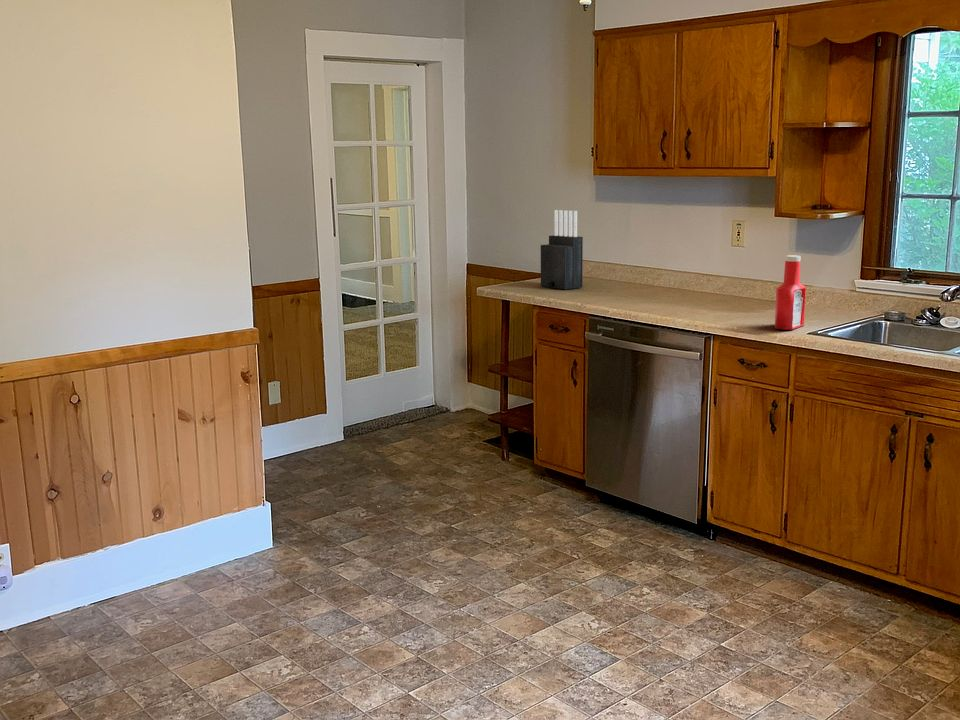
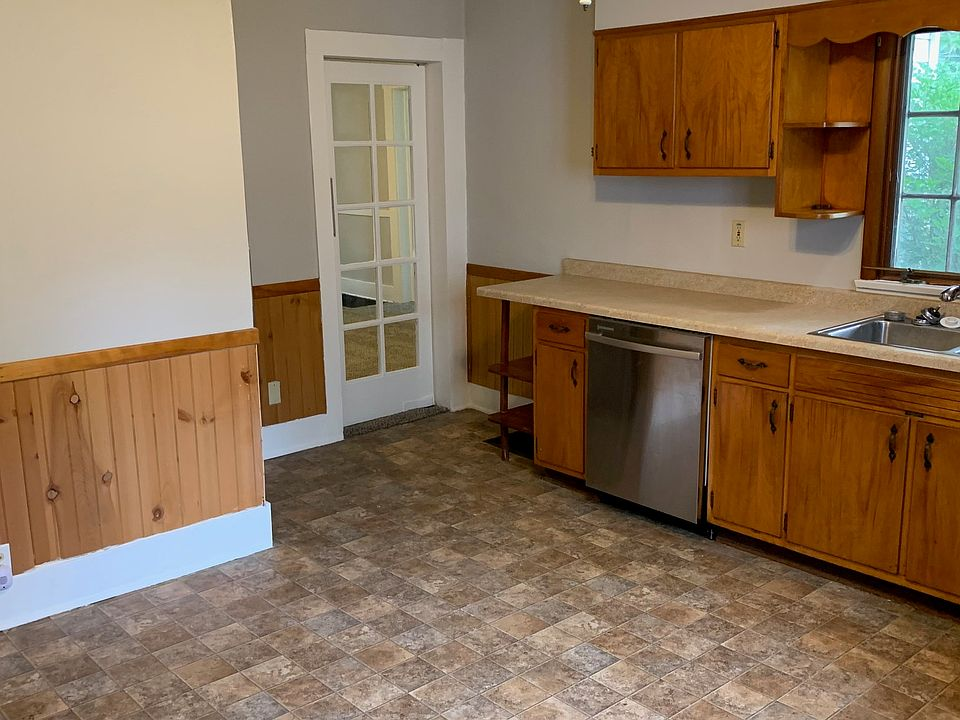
- knife block (559, 249)
- soap bottle (791, 291)
